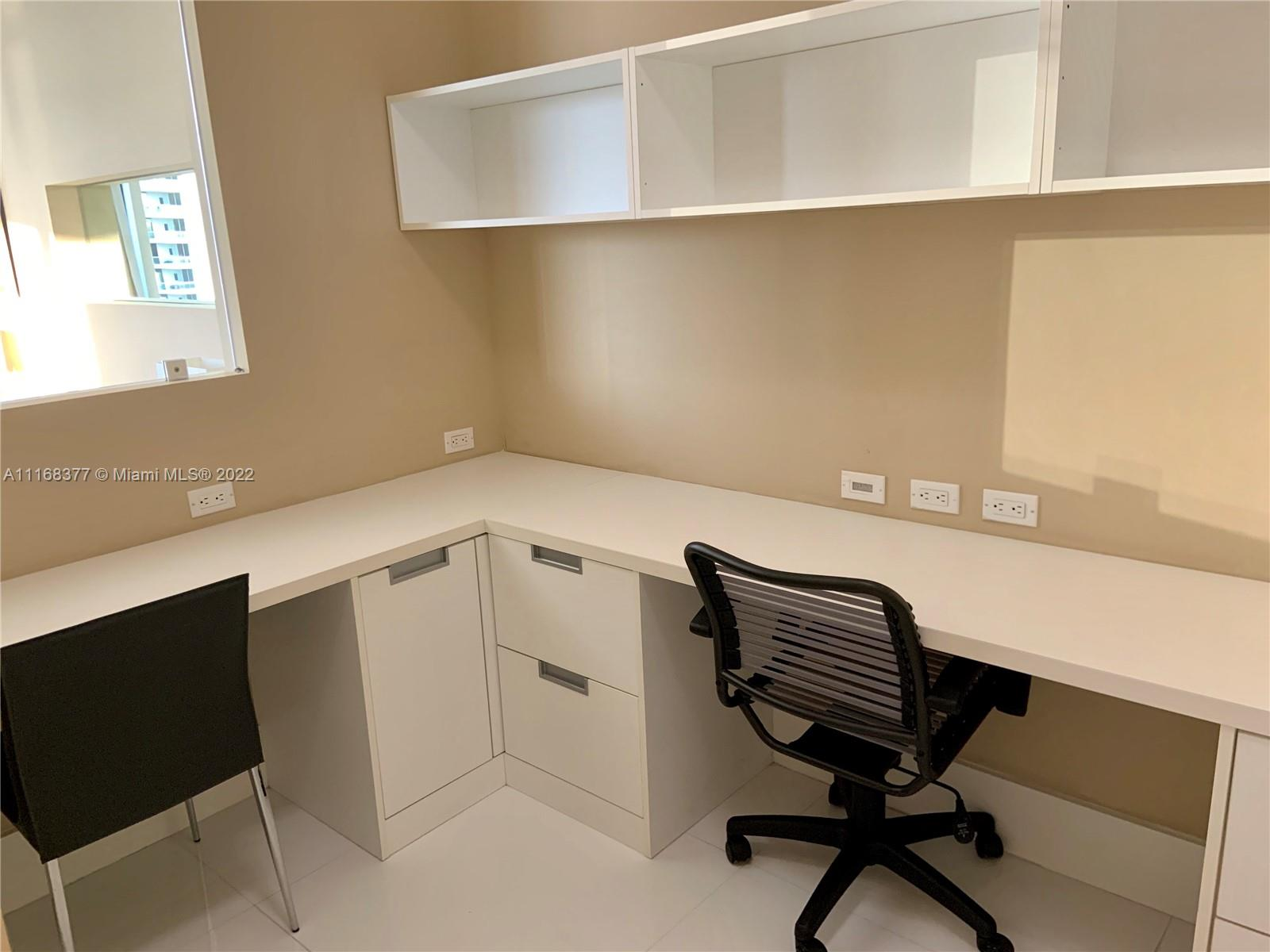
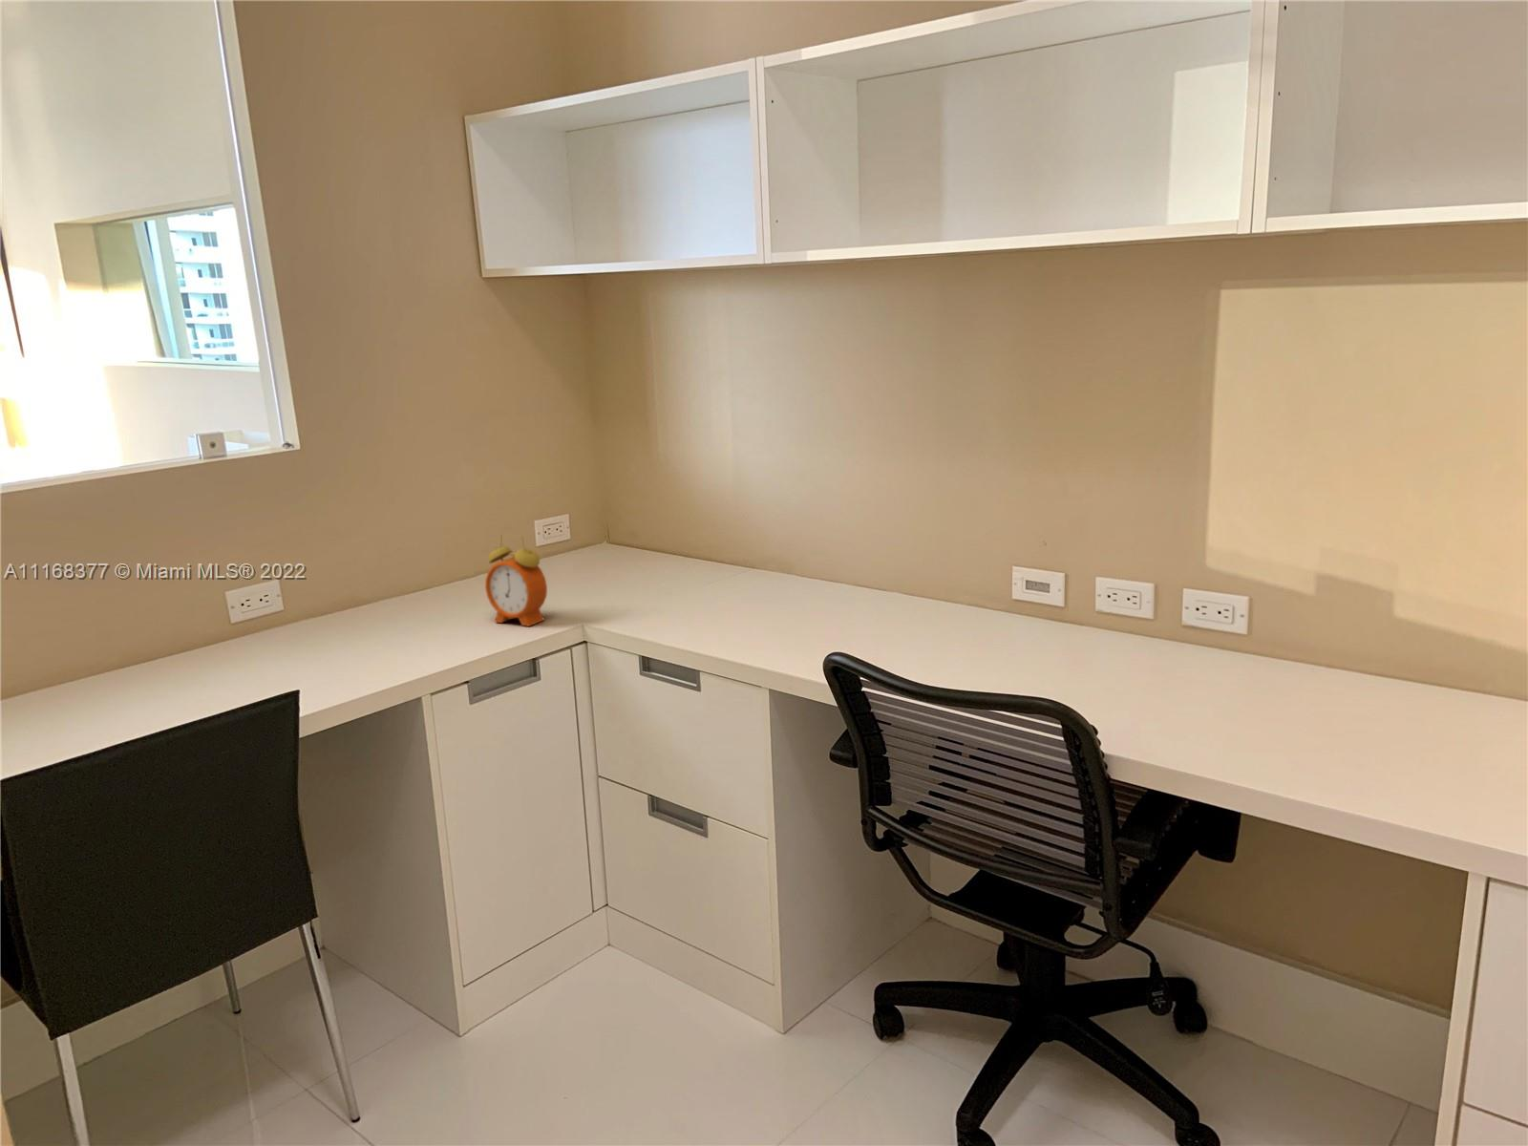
+ alarm clock (515, 578)
